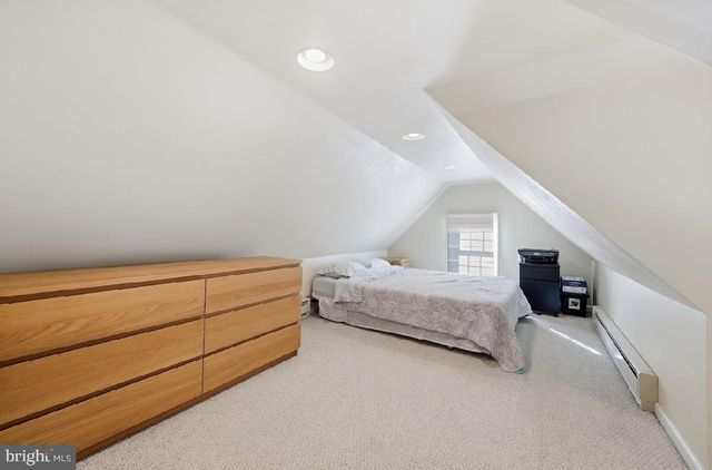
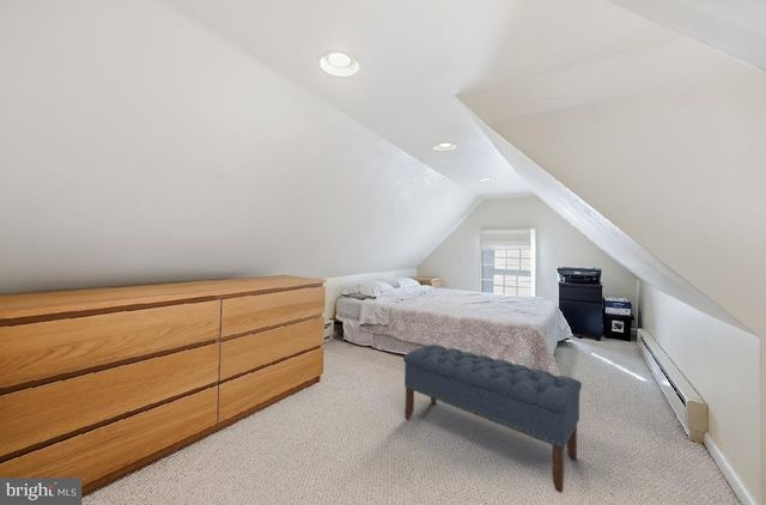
+ bench (482, 398)
